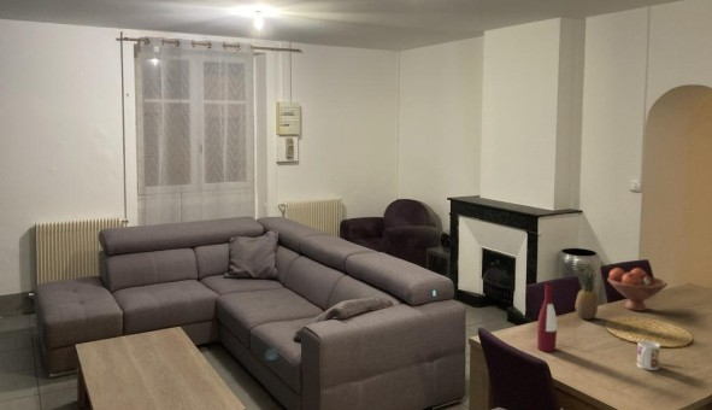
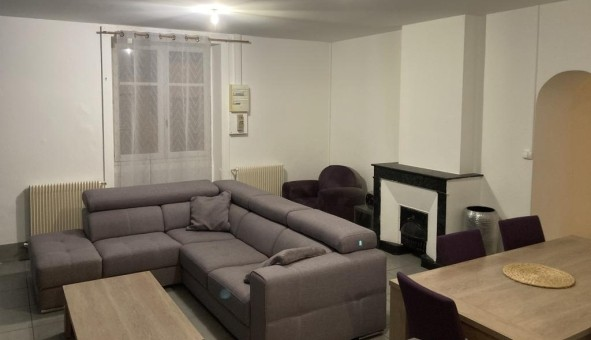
- mug (647, 356)
- fruit bowl (636, 288)
- alcohol (547, 316)
- fruit (587, 291)
